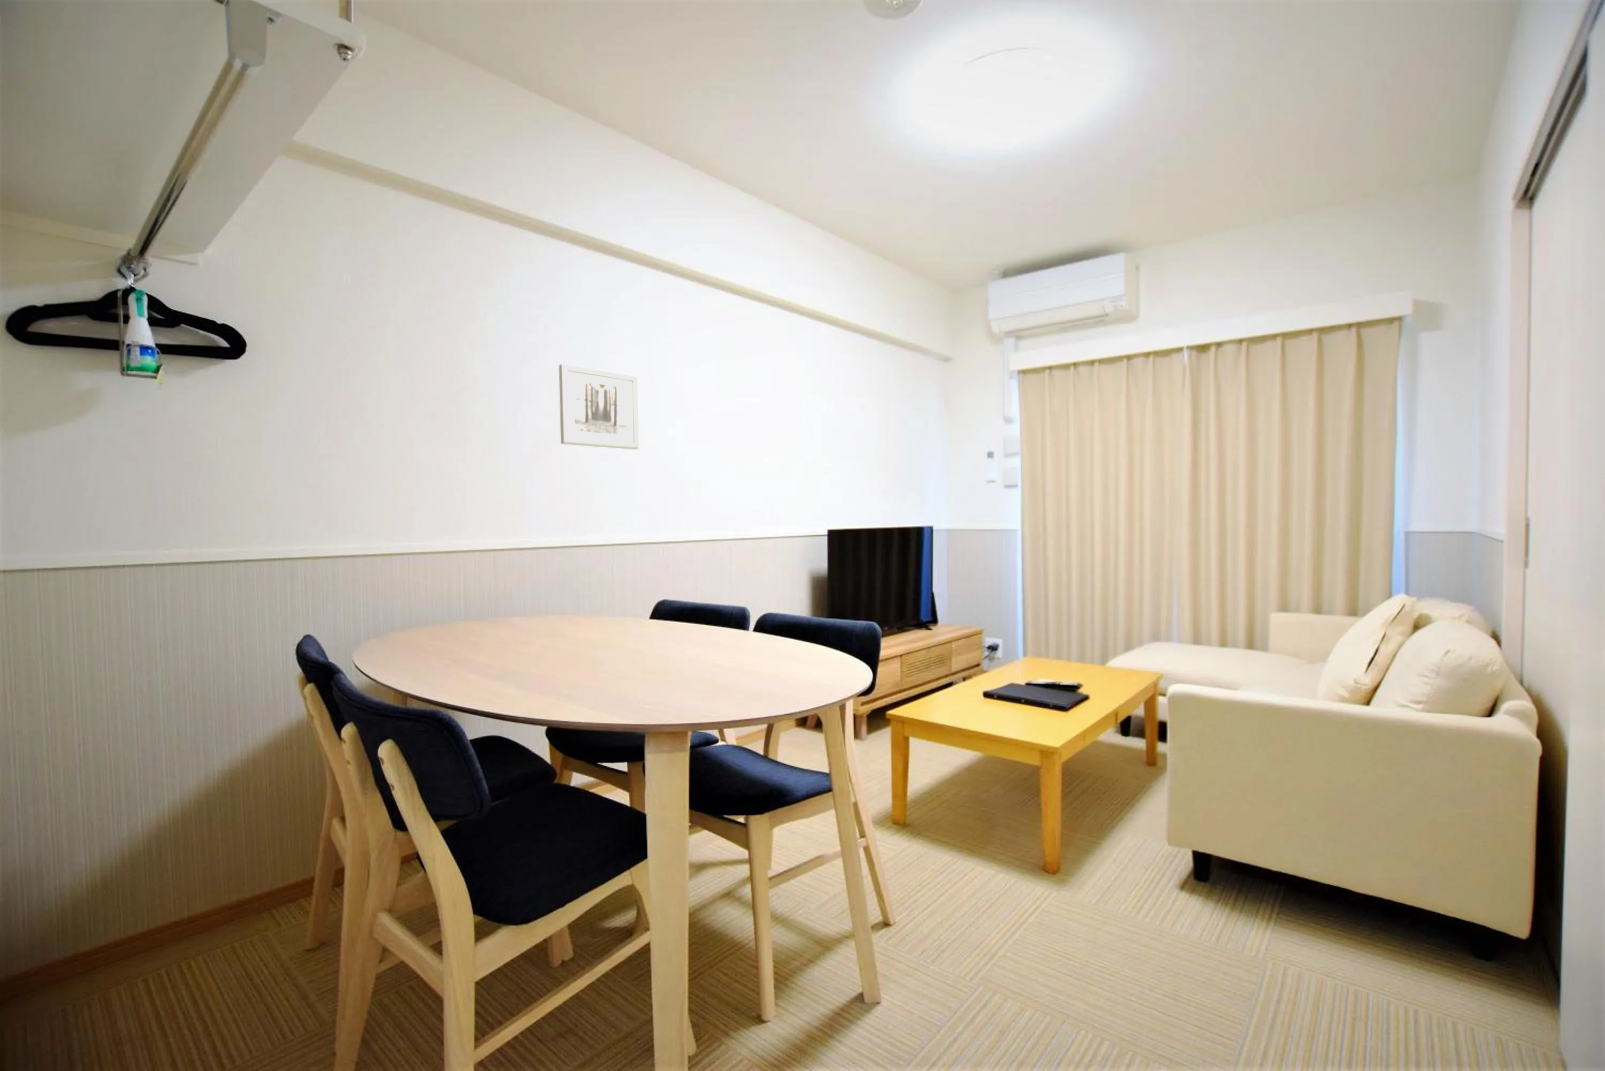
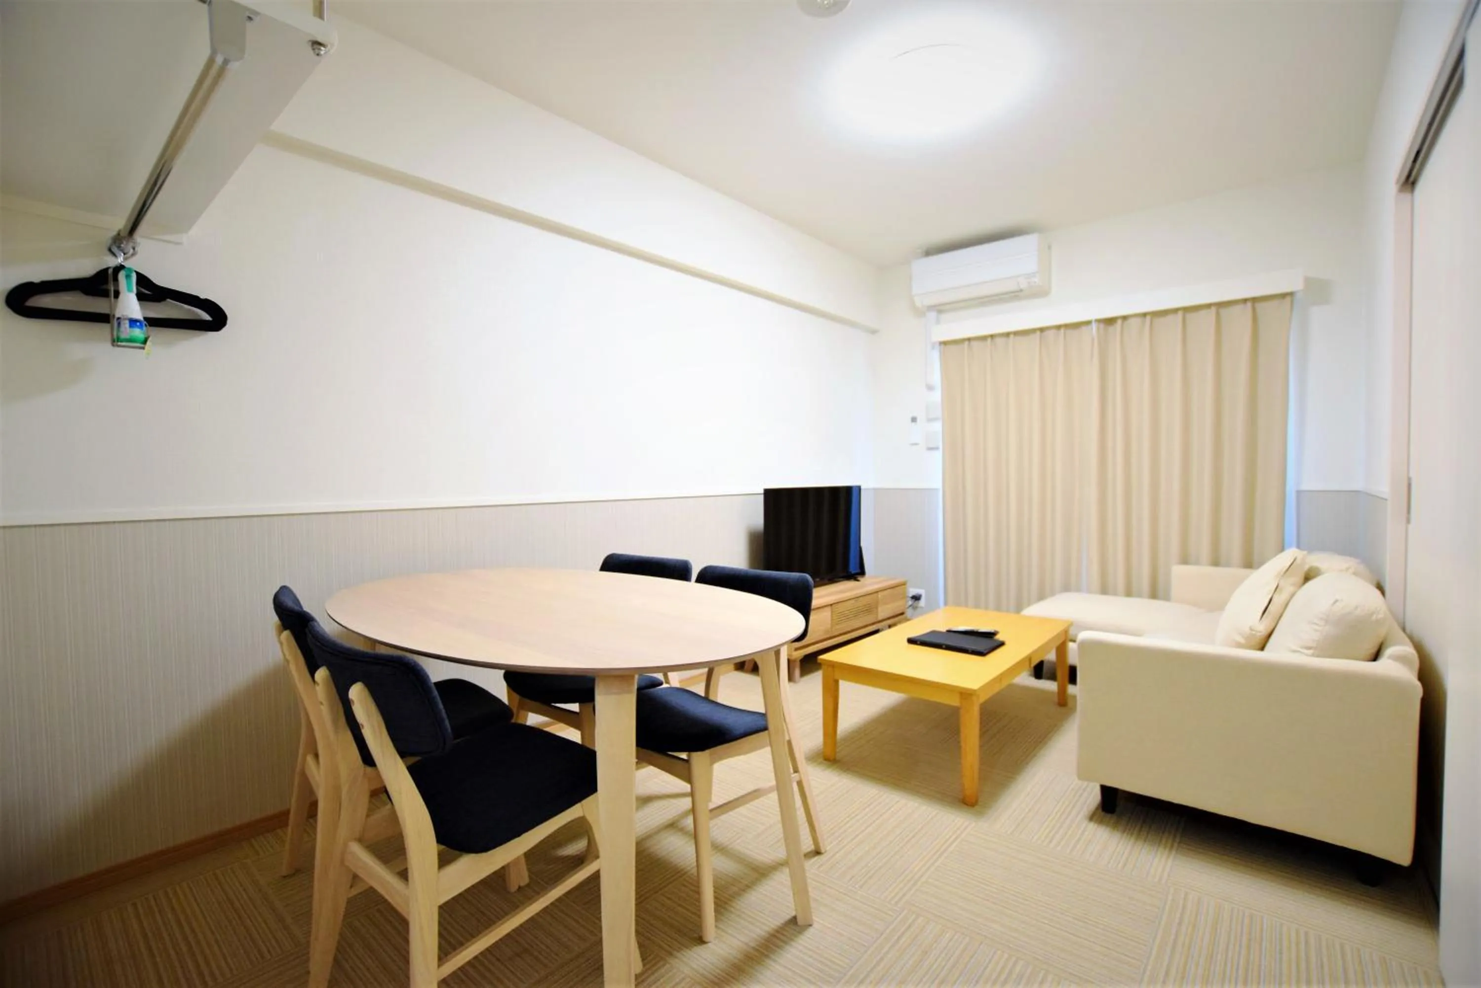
- wall art (601, 409)
